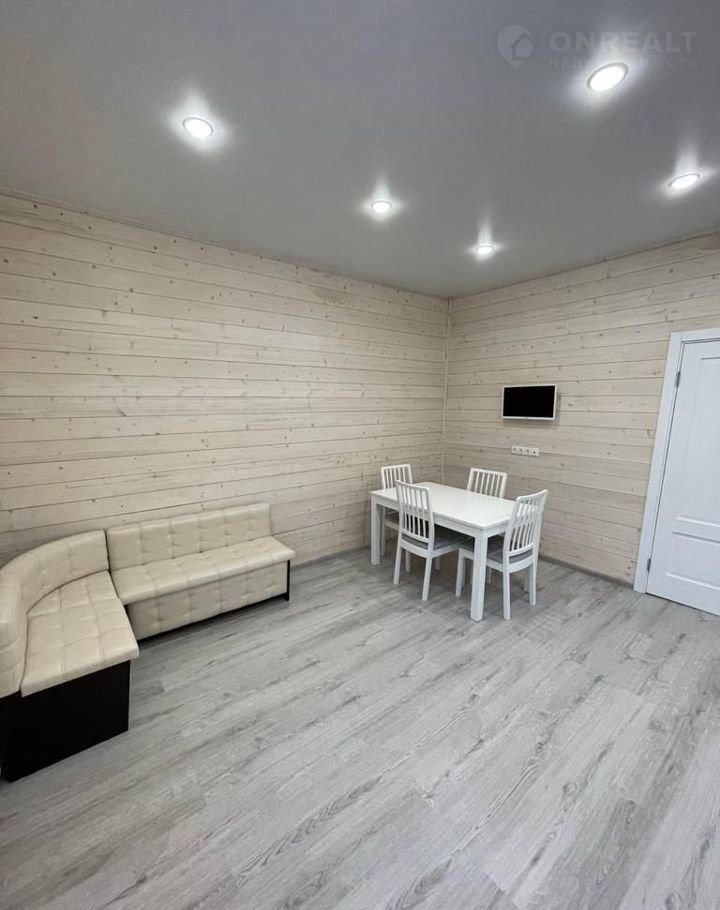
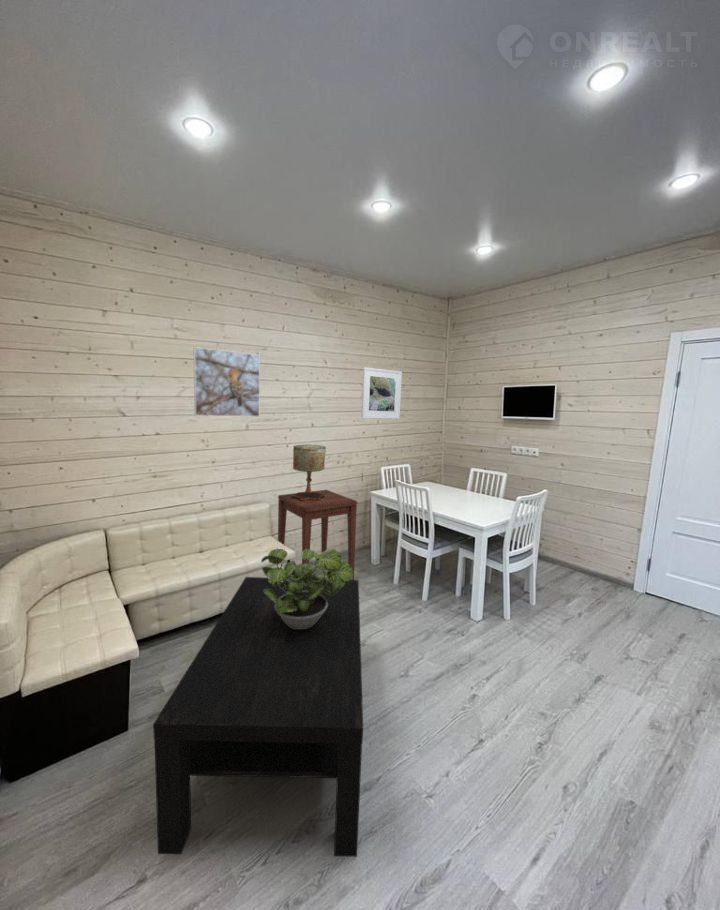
+ potted plant (305, 585)
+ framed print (228, 384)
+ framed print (382, 394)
+ table lamp (309, 471)
+ side table (321, 539)
+ coffee table (286, 678)
